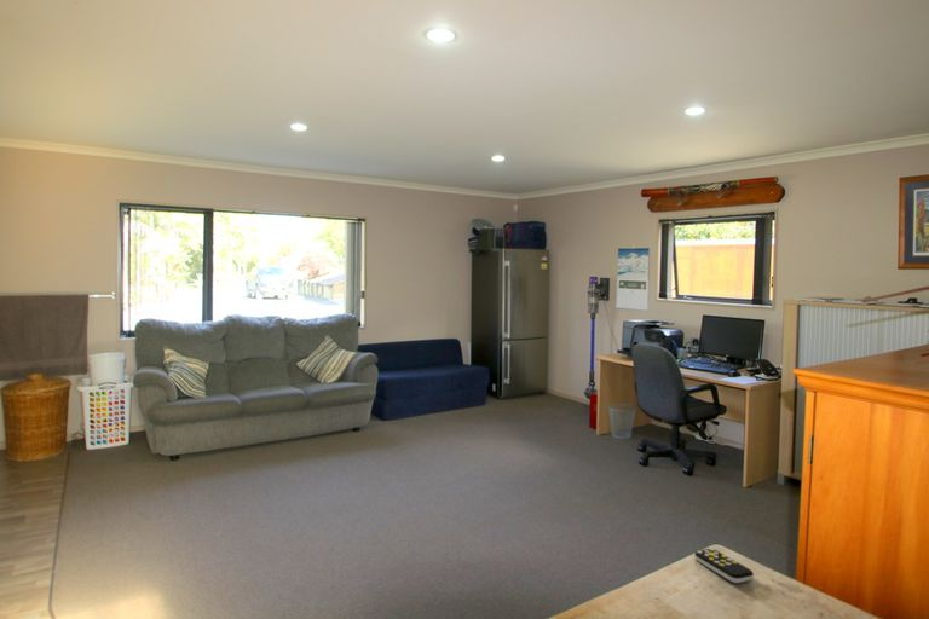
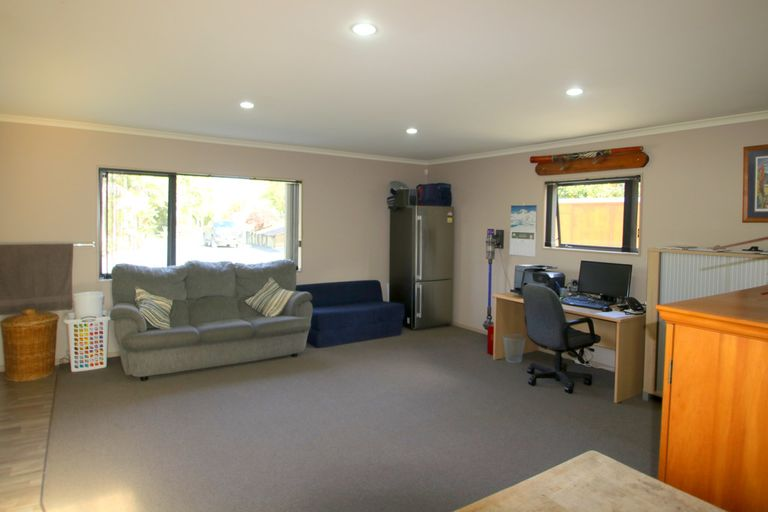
- remote control (722, 565)
